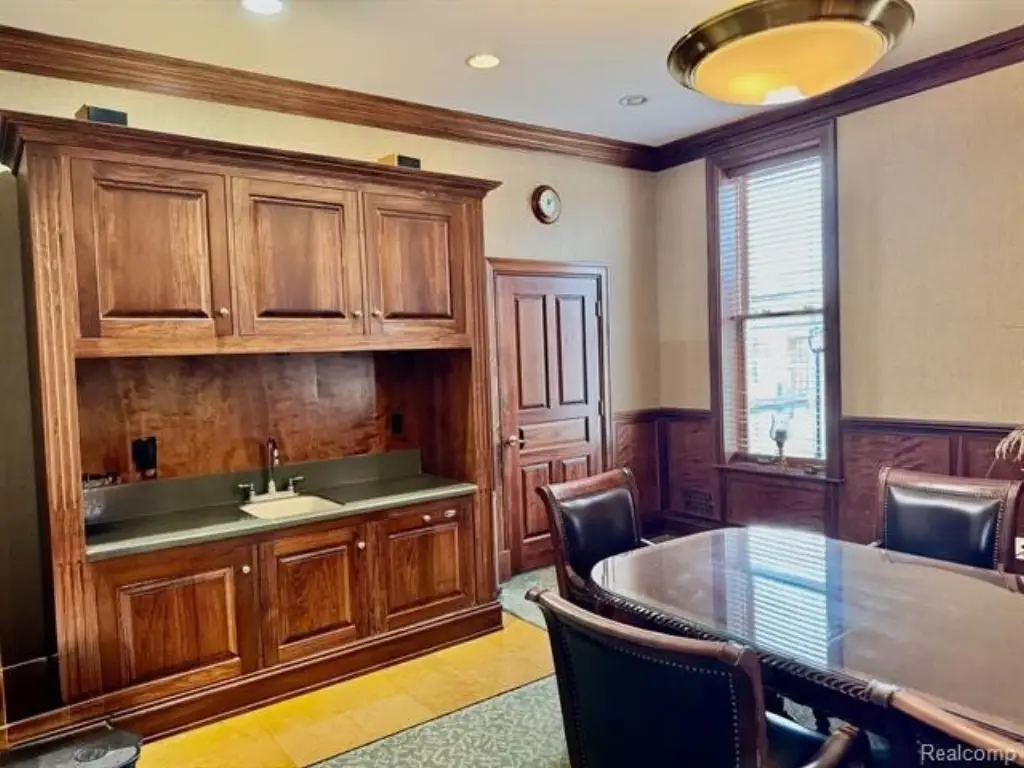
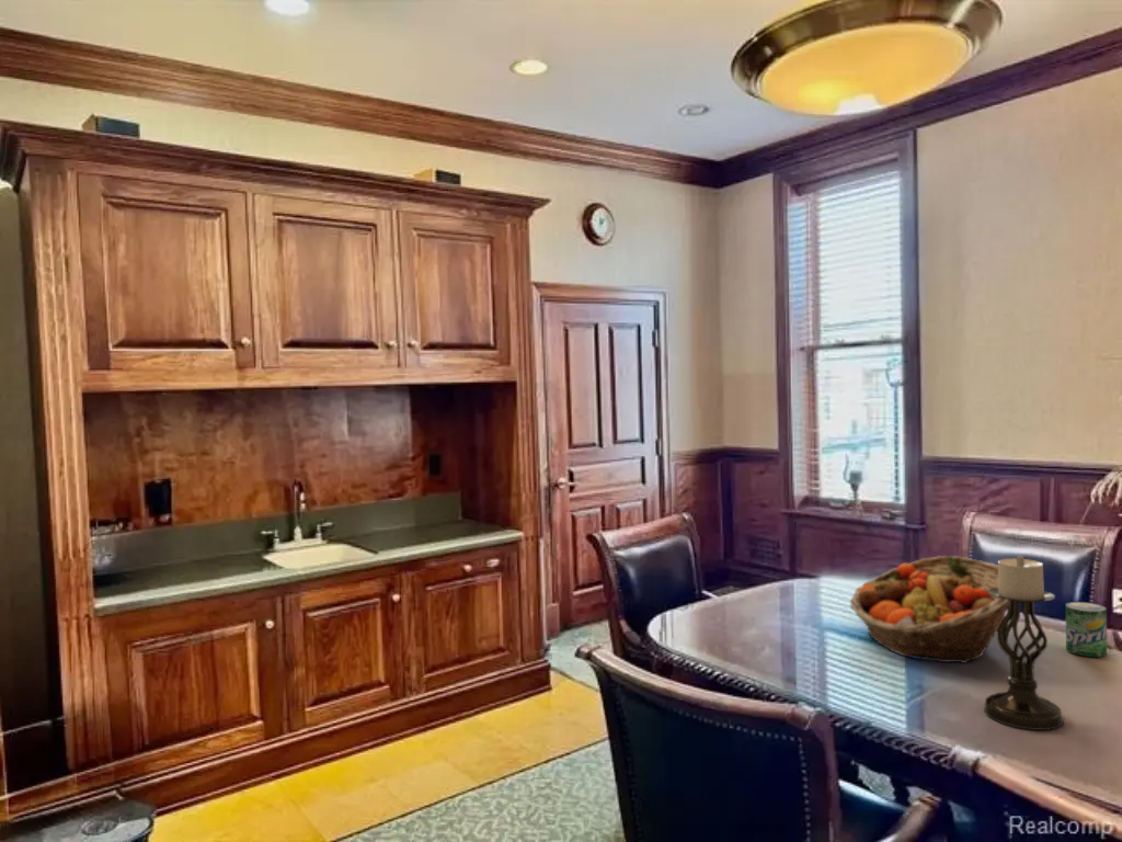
+ candle holder (1021, 636)
+ beverage can (1086, 628)
+ fruit basket (931, 604)
